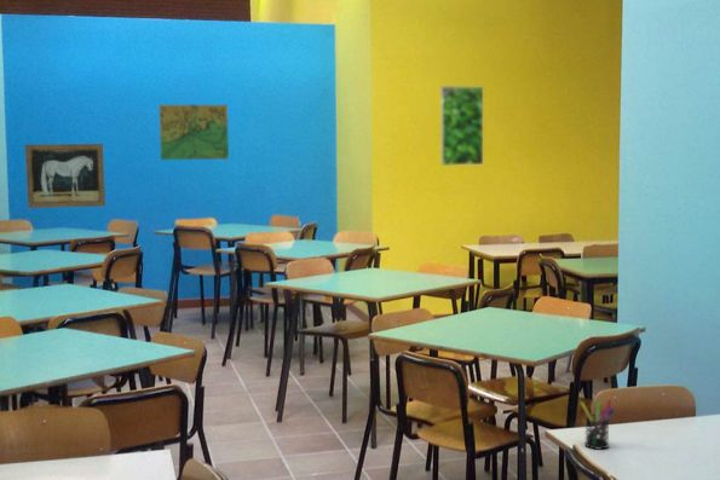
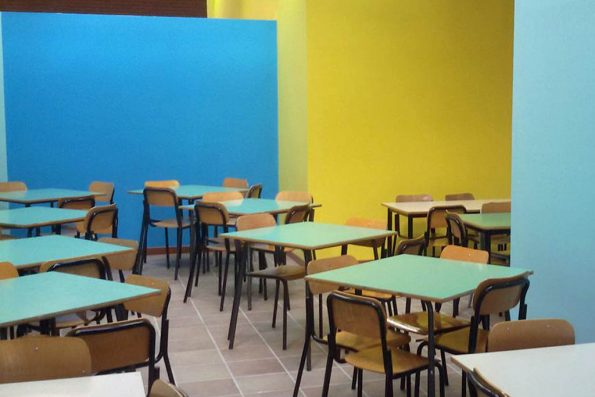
- wall art (65, 175)
- map (194, 132)
- pen holder (598, 421)
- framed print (462, 126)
